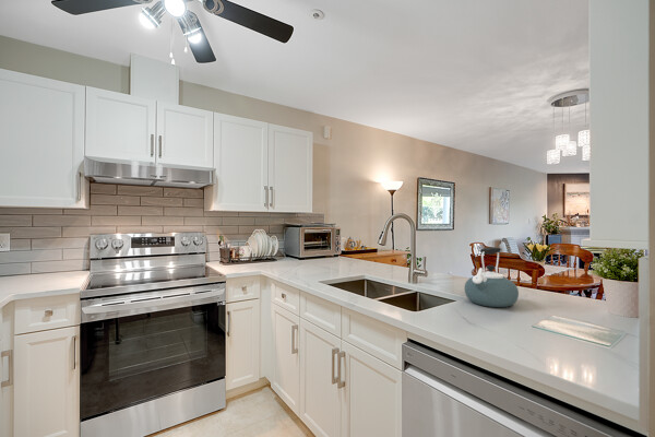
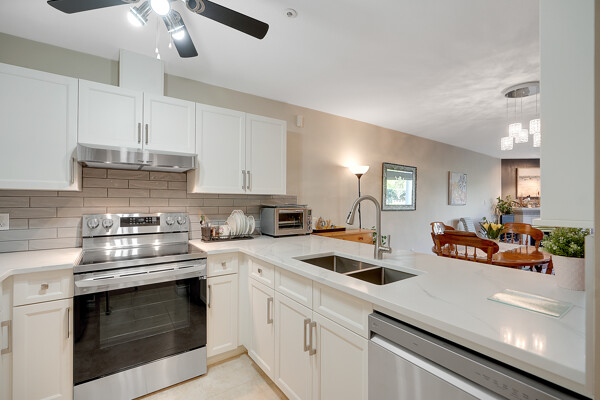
- kettle (488, 275)
